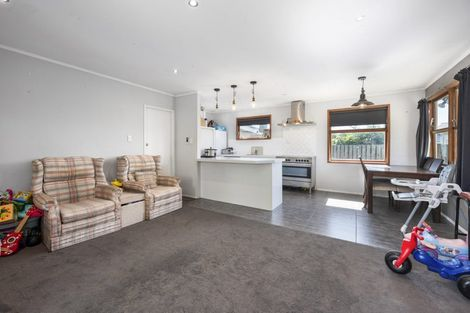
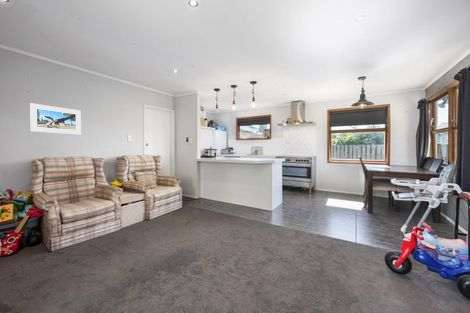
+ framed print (57, 120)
